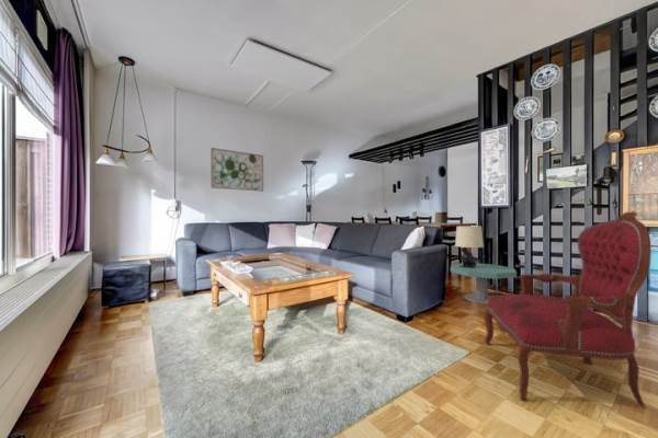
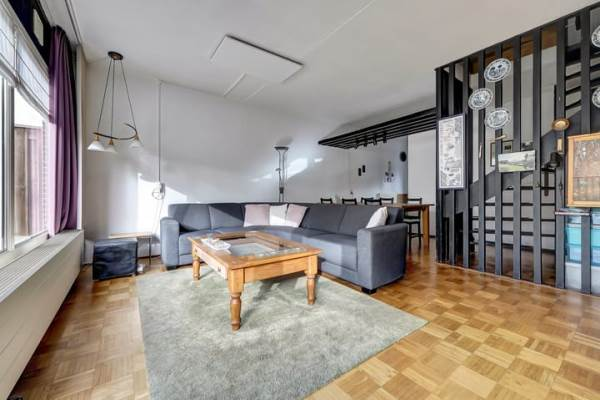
- table lamp (468, 245)
- armchair (565, 296)
- side table (481, 283)
- wall art (238, 170)
